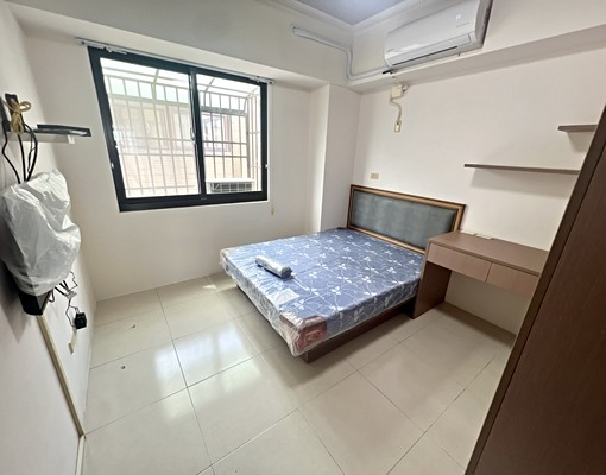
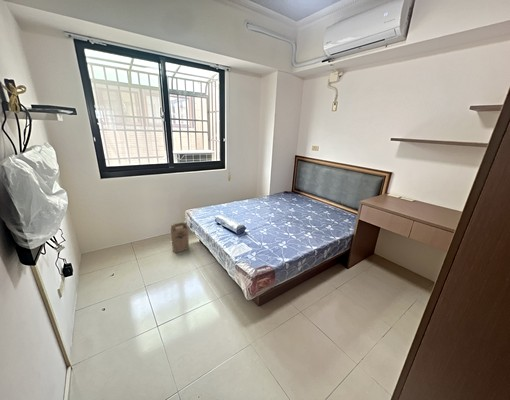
+ cardboard box (179, 236)
